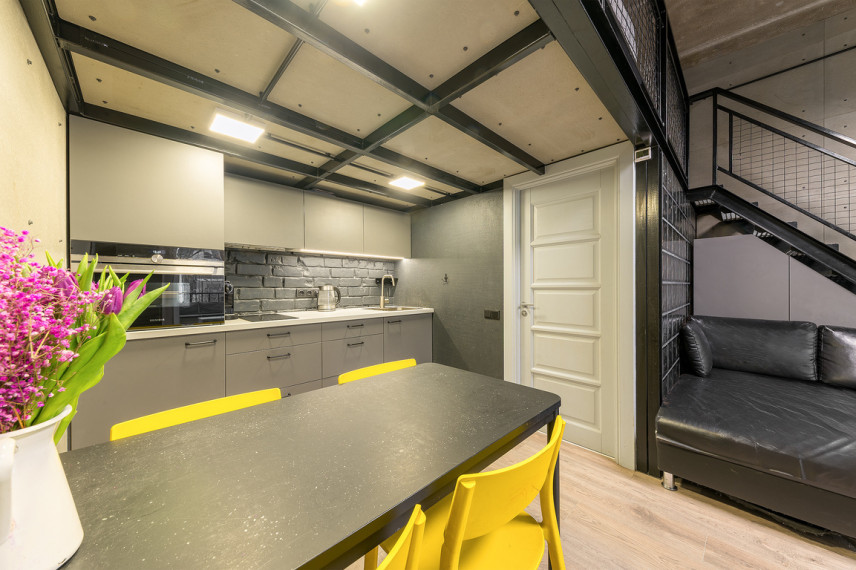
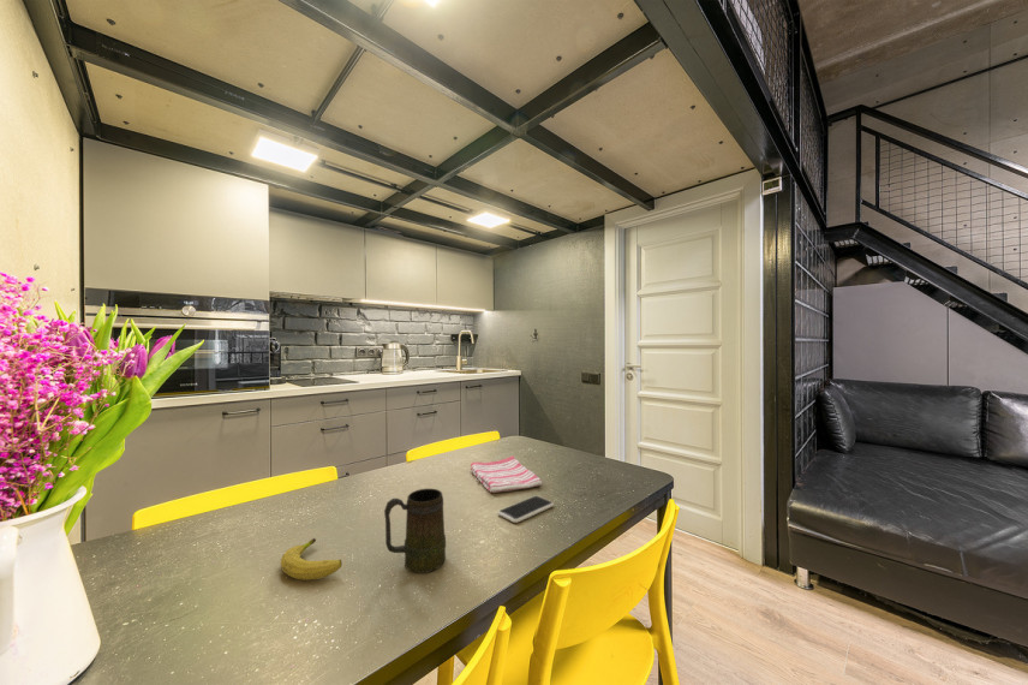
+ fruit (312, 561)
+ smartphone (526, 507)
+ dish towel (503, 472)
+ mug (416, 529)
